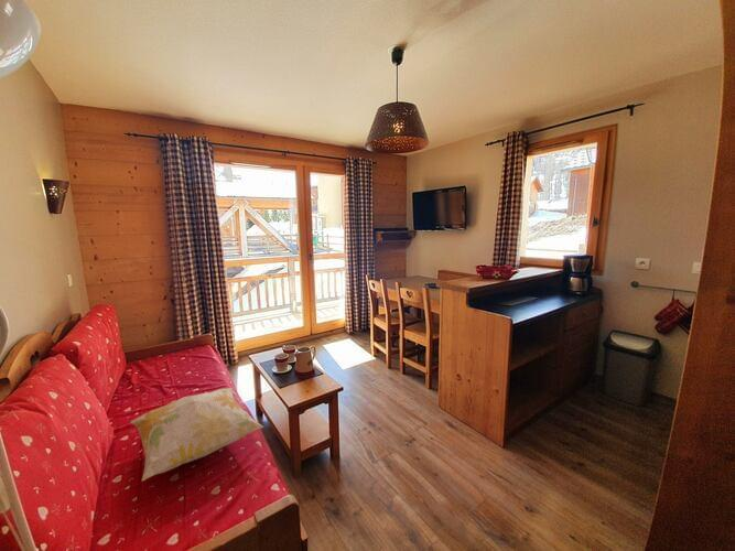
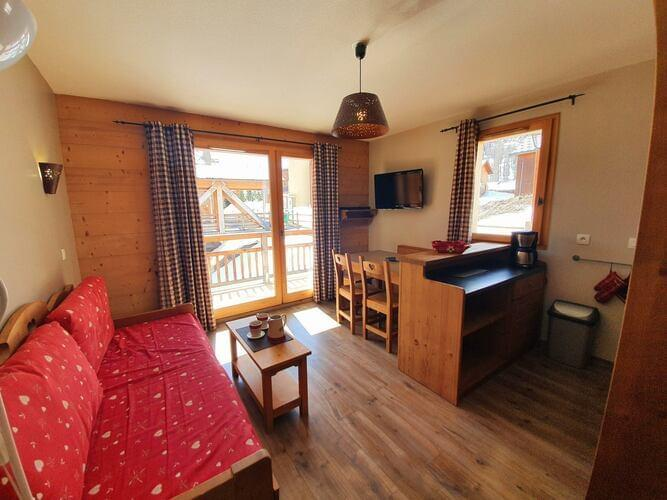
- decorative pillow (196, 423)
